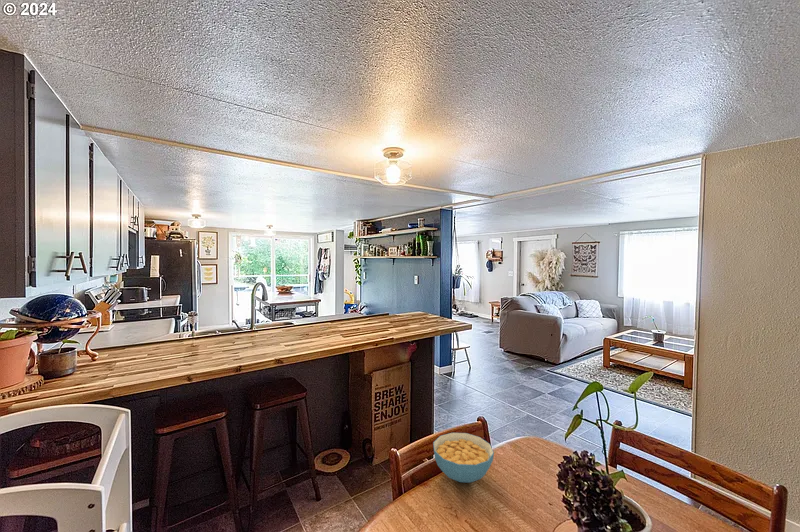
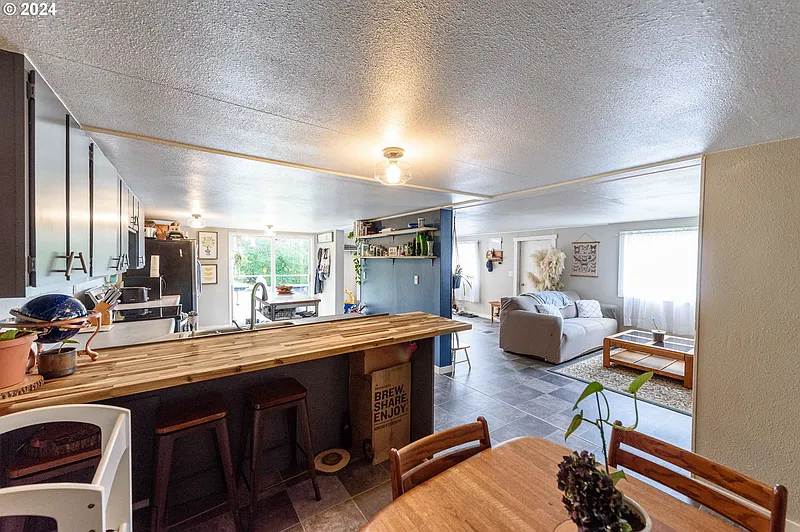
- cereal bowl (462, 462)
